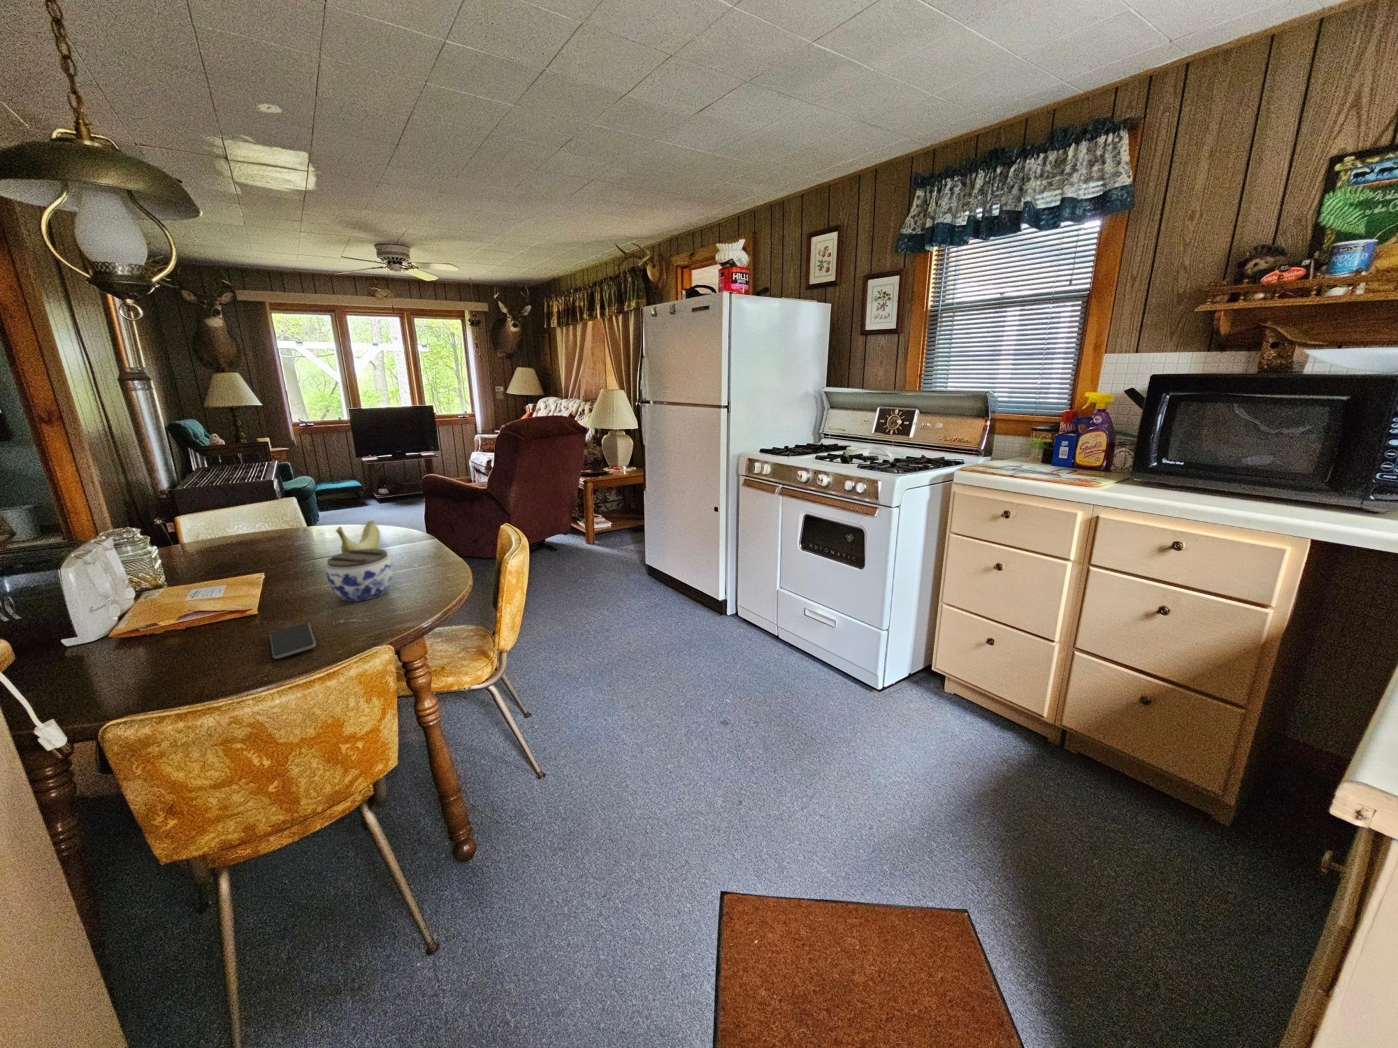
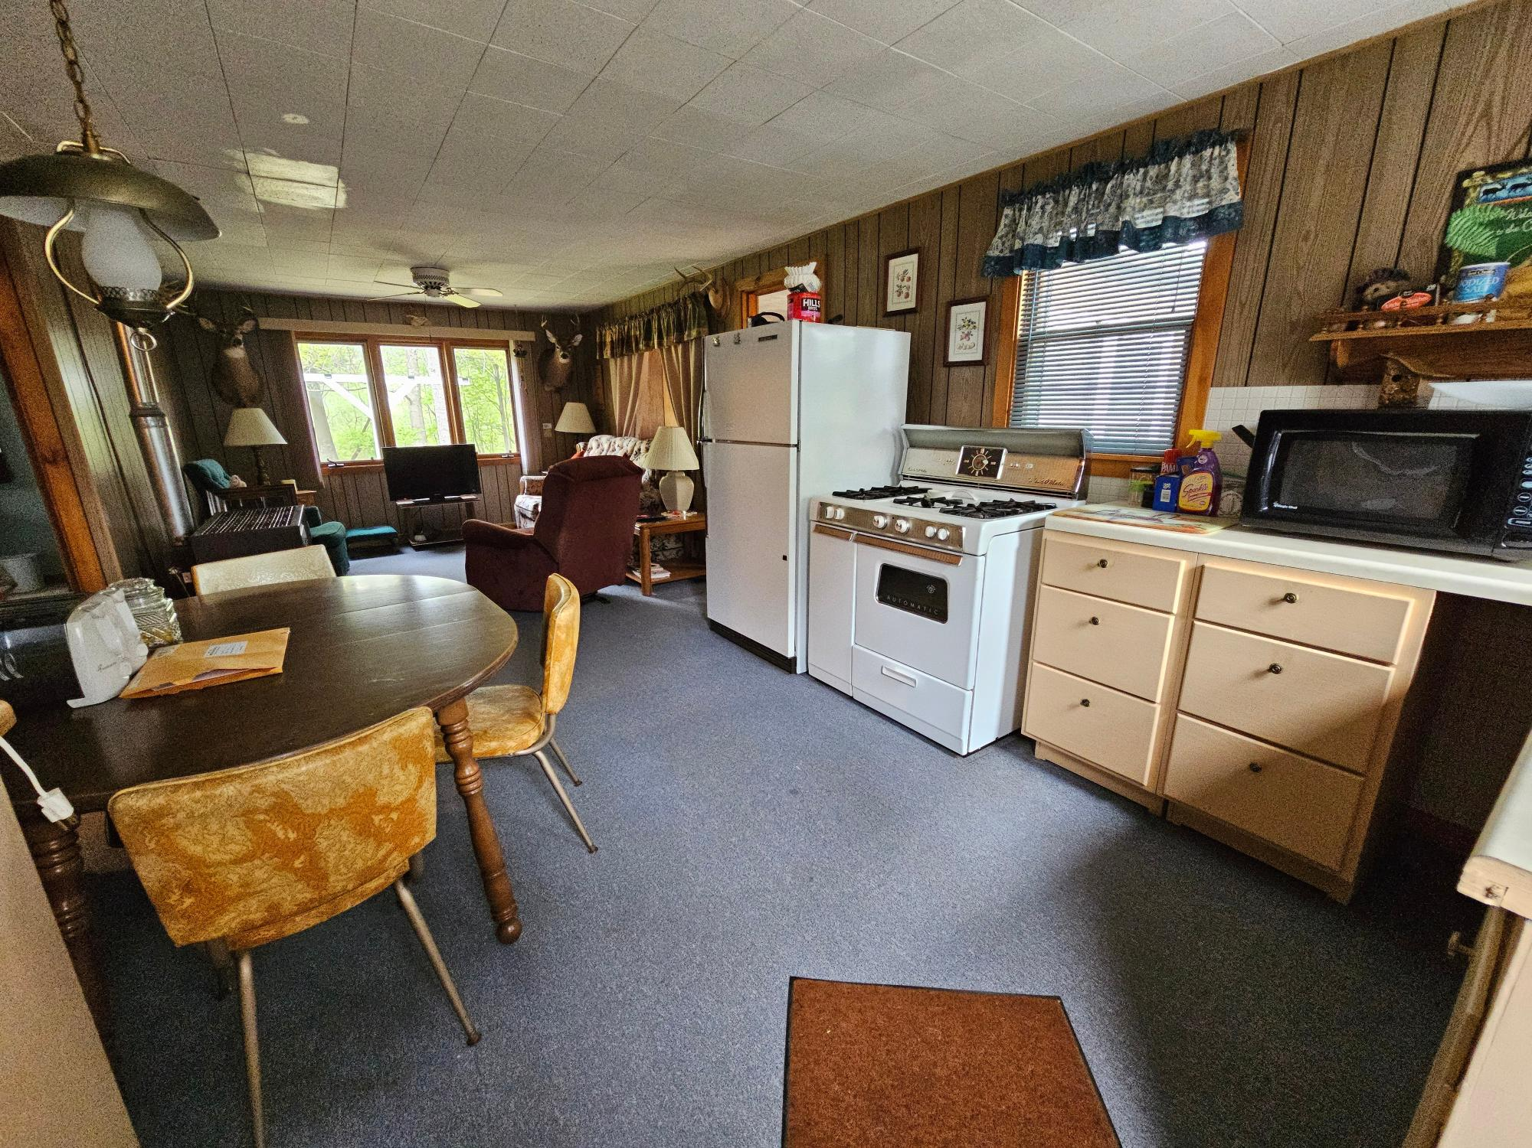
- jar (361, 575)
- smartphone (292, 640)
- banana (360, 541)
